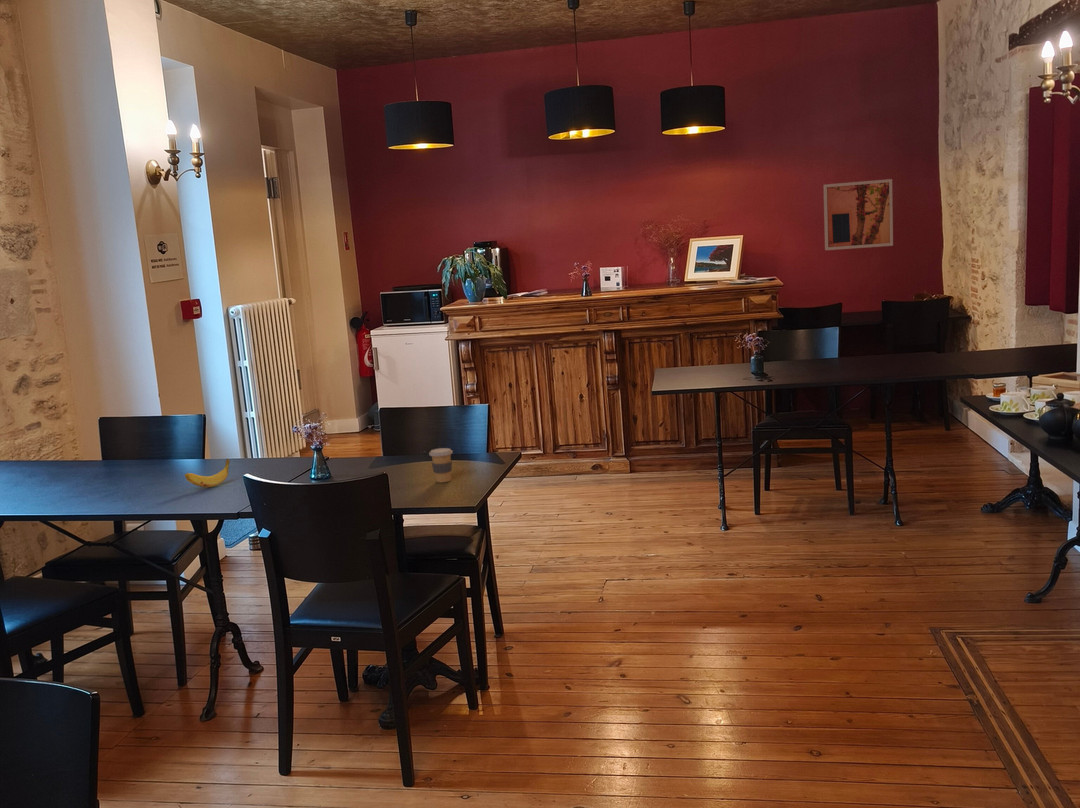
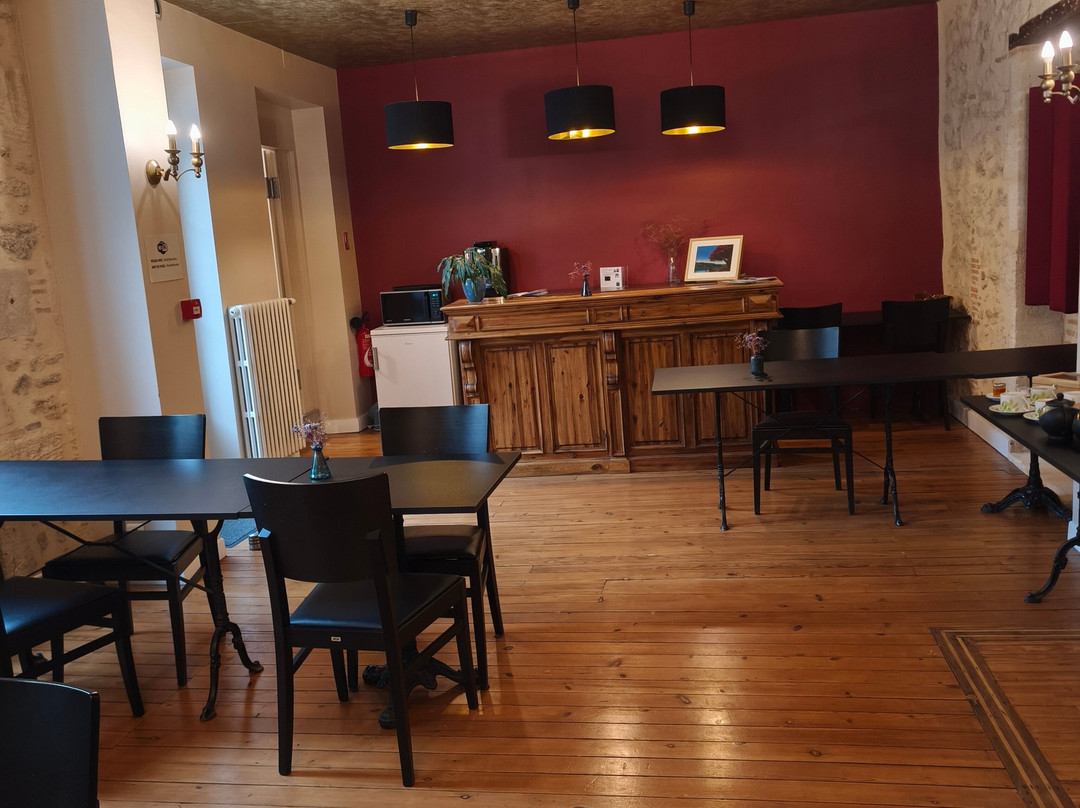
- banana (208, 476)
- coffee cup (442, 465)
- wall art (858, 215)
